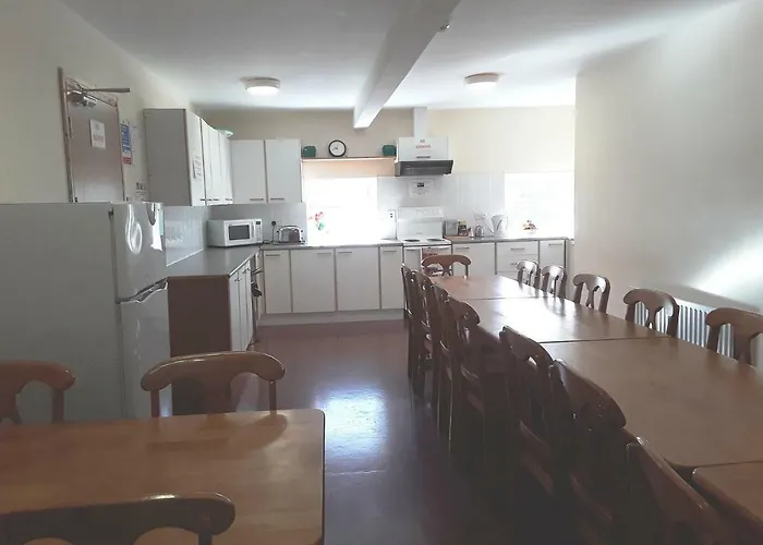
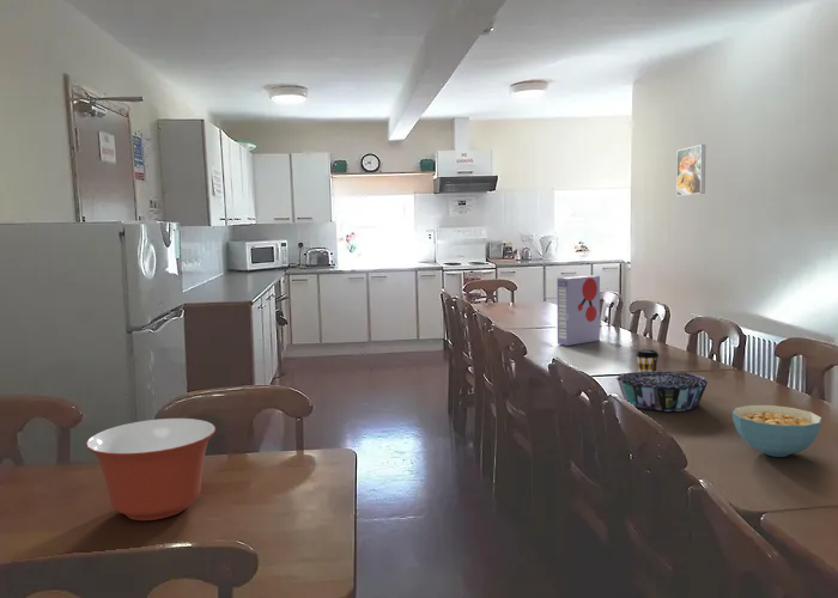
+ cereal box (578, 309)
+ decorative bowl (661, 391)
+ mixing bowl (154, 471)
+ coffee cup (646, 367)
+ cereal bowl (775, 433)
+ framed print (690, 171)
